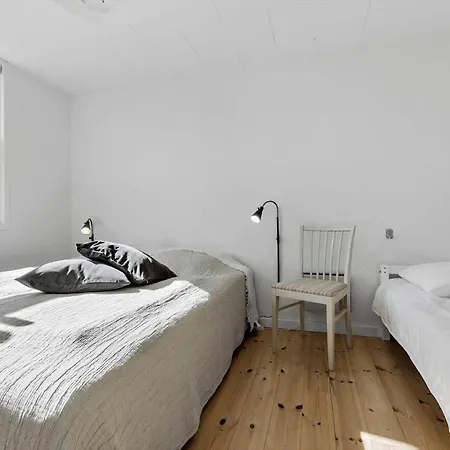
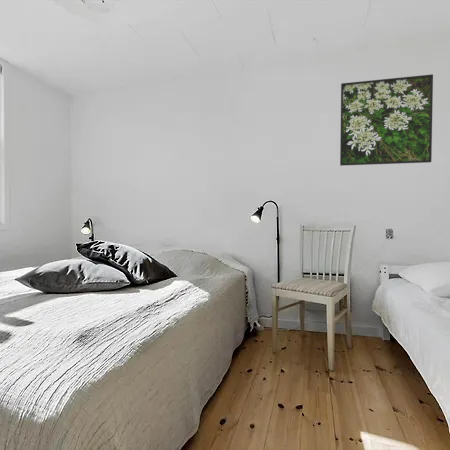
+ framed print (384, 121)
